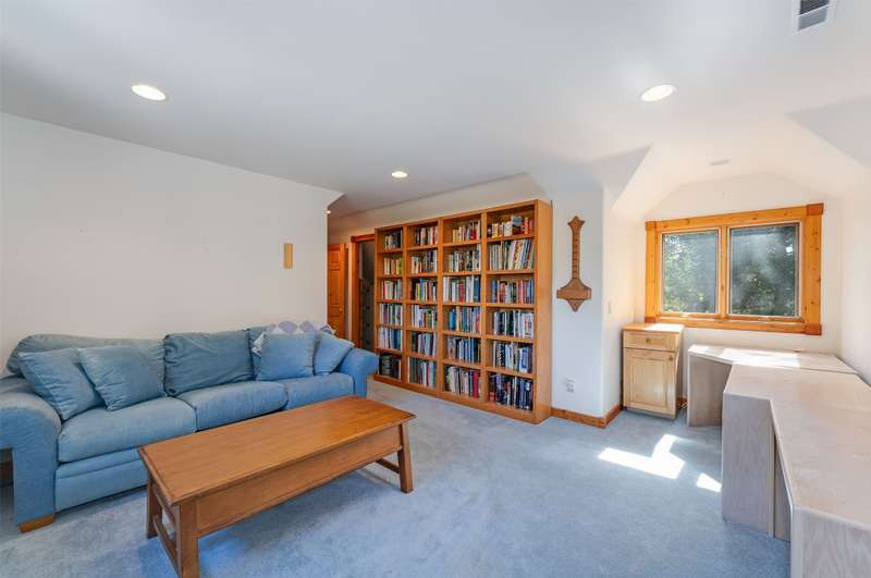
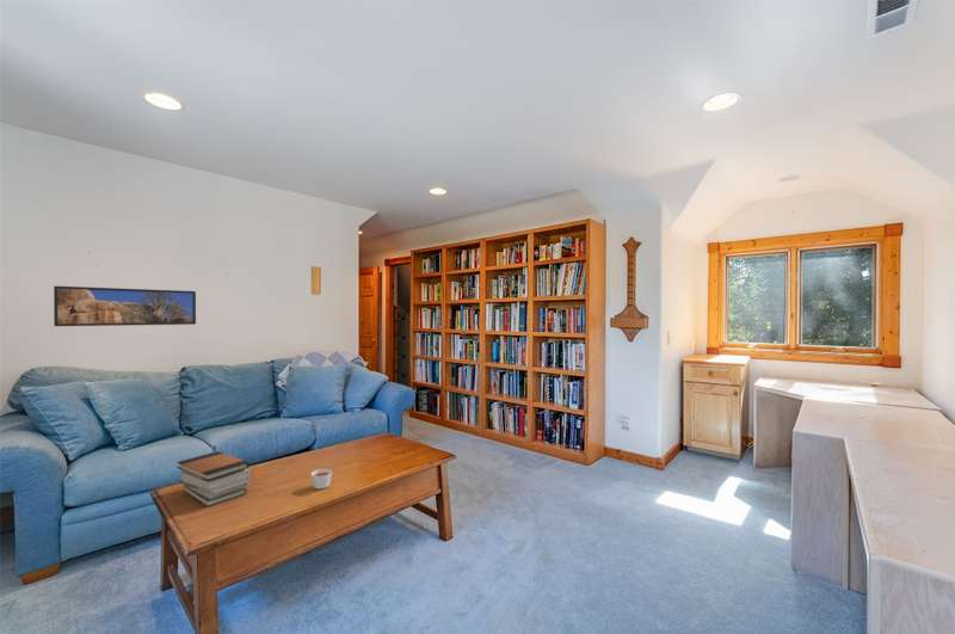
+ book stack (214, 476)
+ candle (321, 479)
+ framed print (131, 307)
